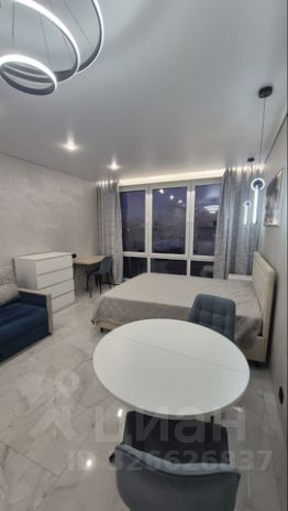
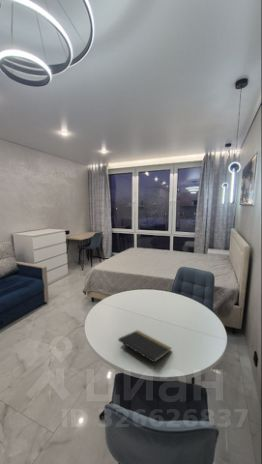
+ notepad (144, 344)
